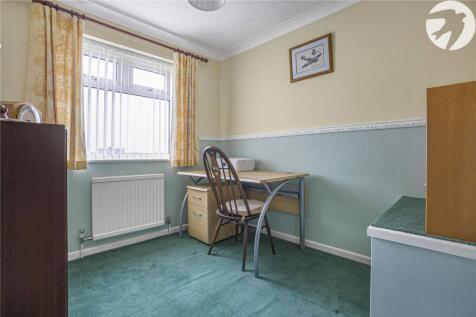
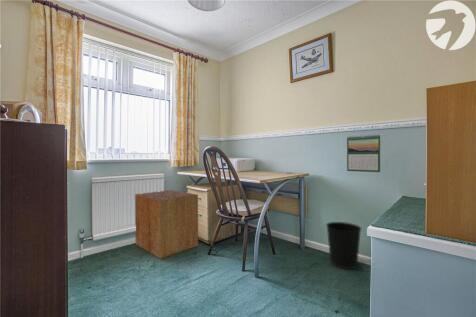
+ calendar (362, 153)
+ wastebasket (343, 244)
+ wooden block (166, 219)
